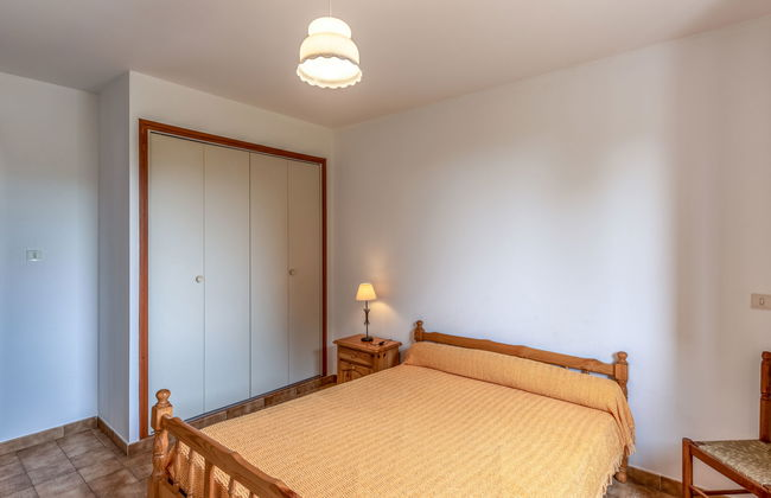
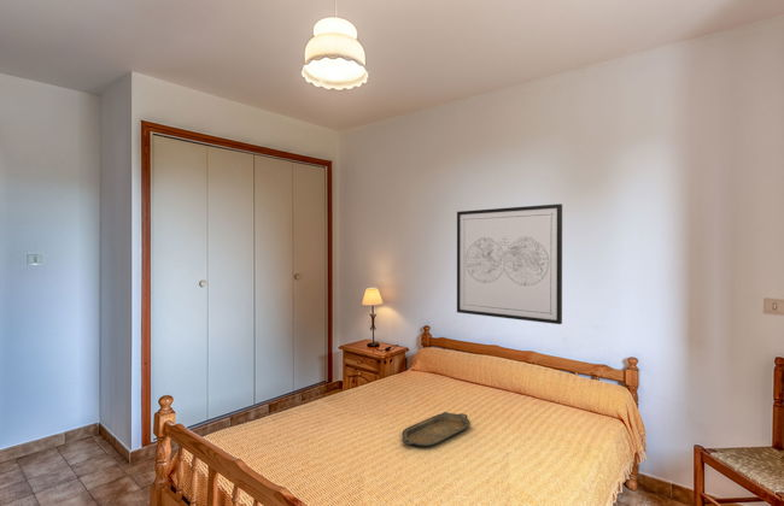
+ wall art (504, 263)
+ serving tray (437, 429)
